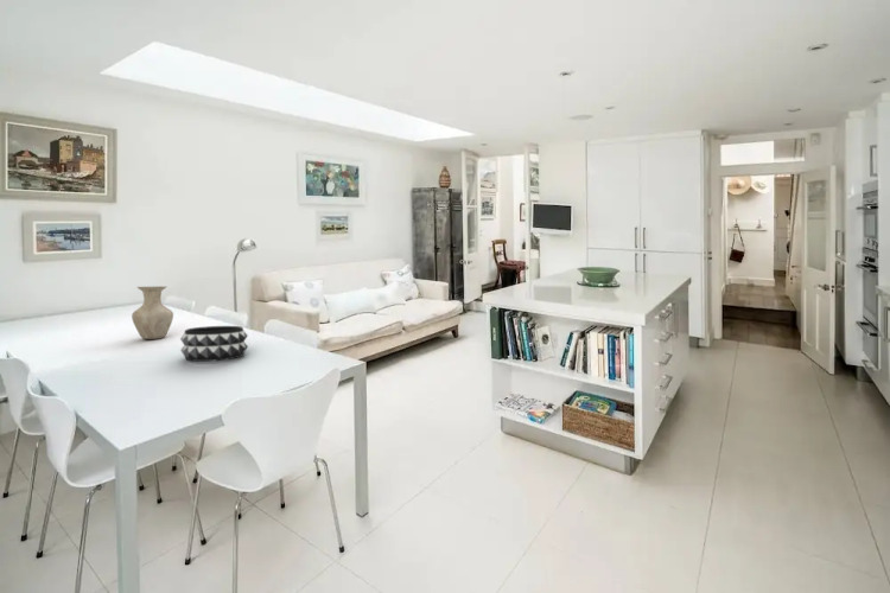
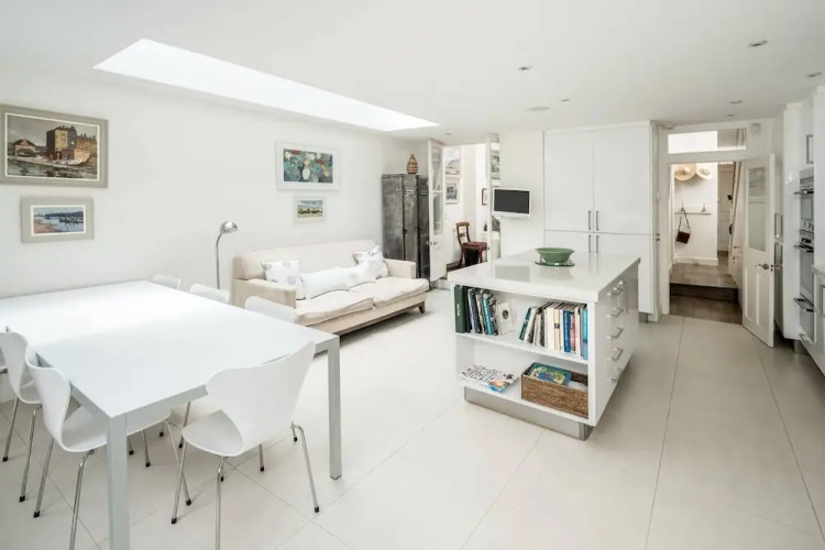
- decorative bowl (215, 343)
- vase (152, 312)
